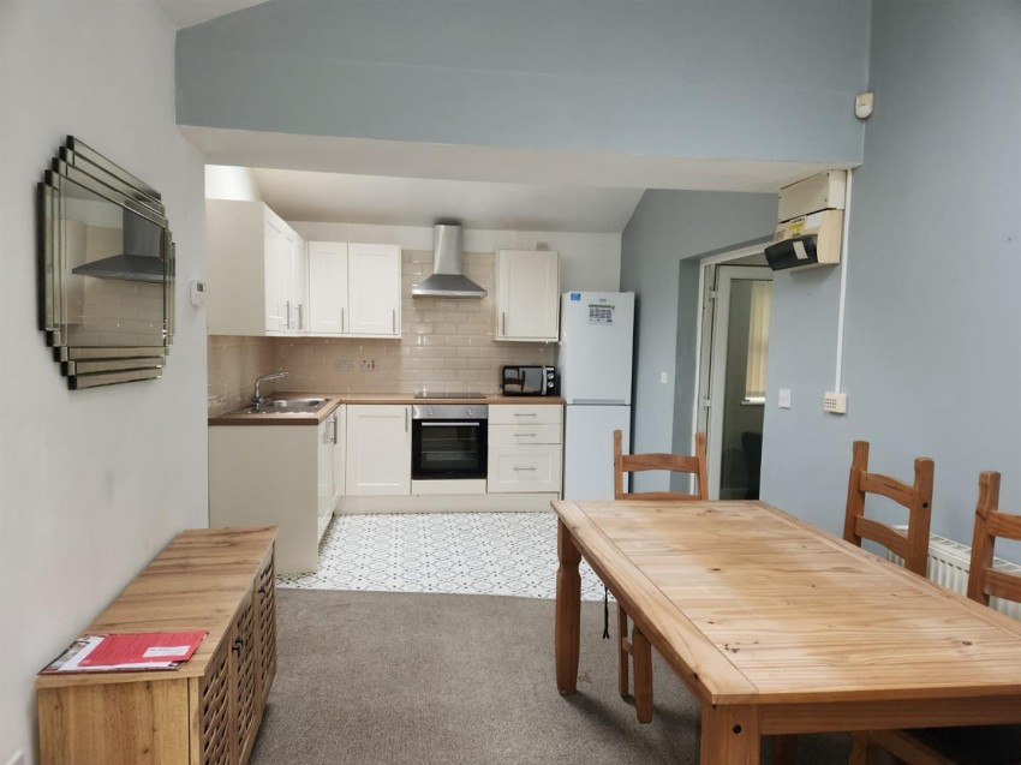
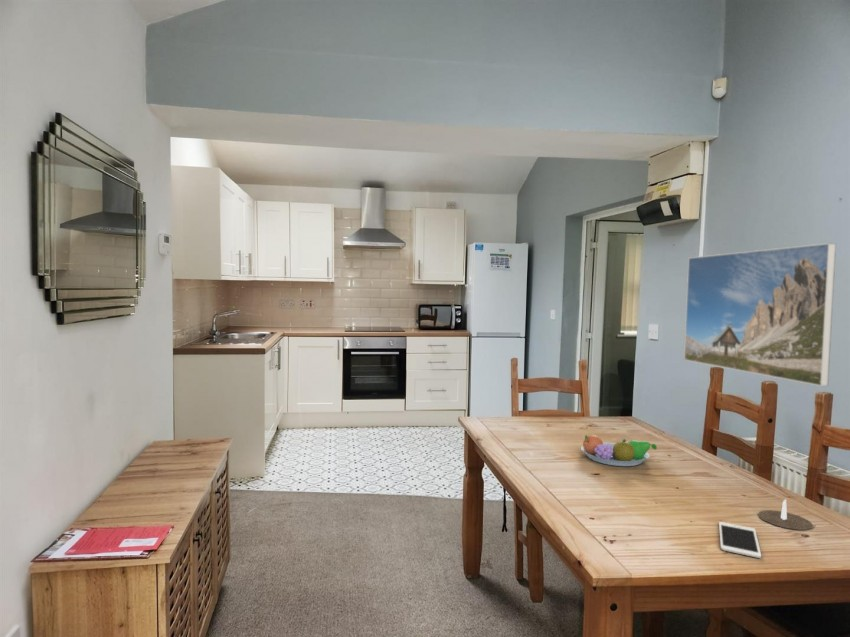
+ fruit bowl (617, 445)
+ candle (785, 509)
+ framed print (747, 311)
+ cell phone (738, 538)
